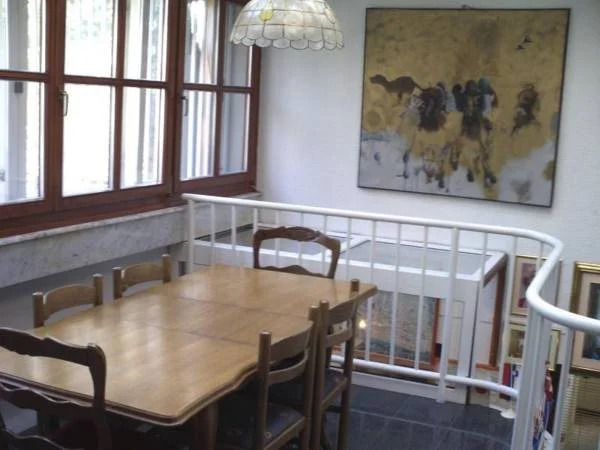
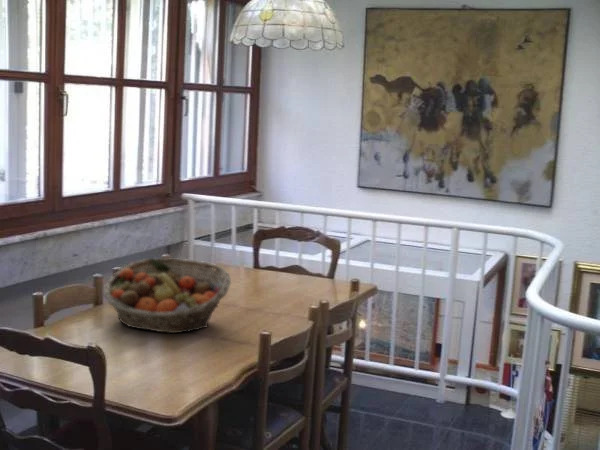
+ fruit basket (167, 294)
